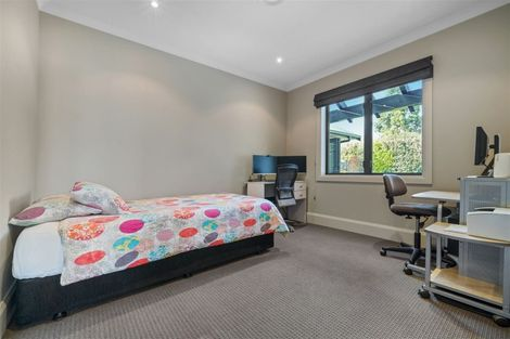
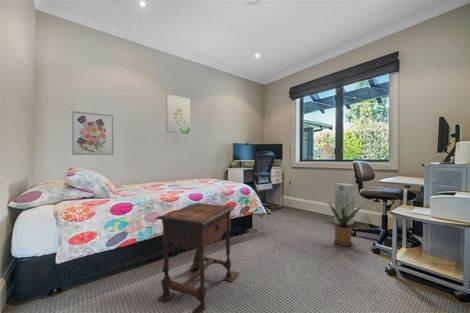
+ air purifier (345, 203)
+ wall art (178, 114)
+ wall art (93, 134)
+ side table (200, 247)
+ house plant (343, 220)
